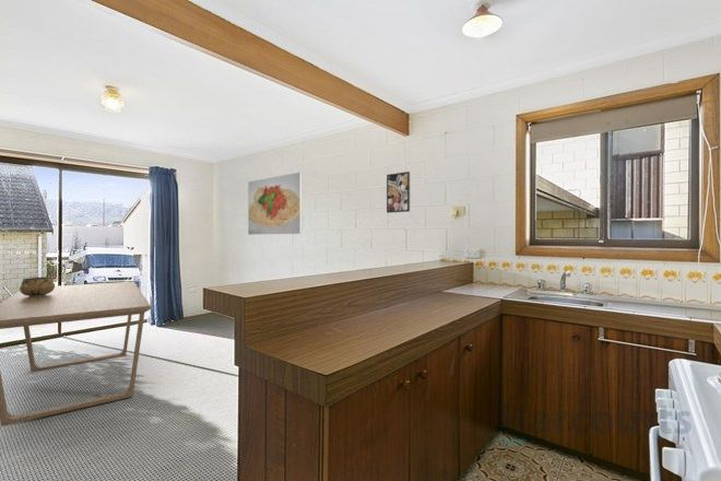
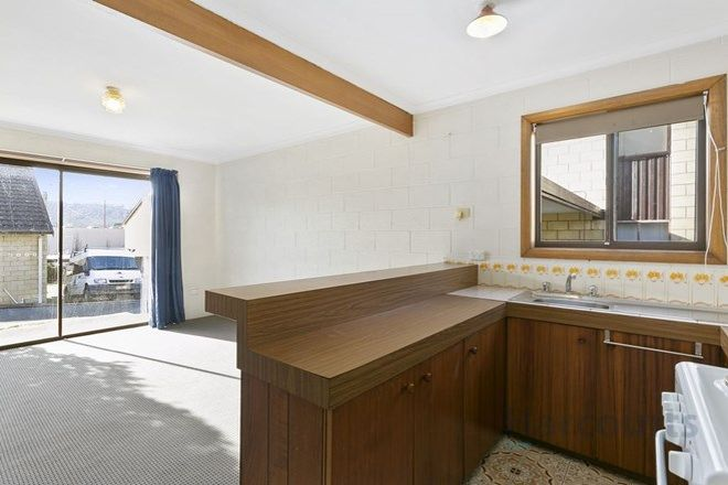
- decorative bowl (37, 286)
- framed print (398, 192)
- dining table (75, 320)
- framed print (273, 206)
